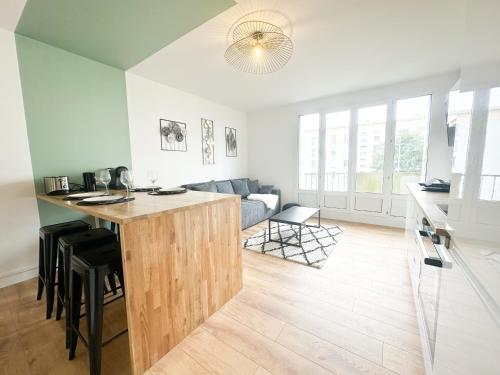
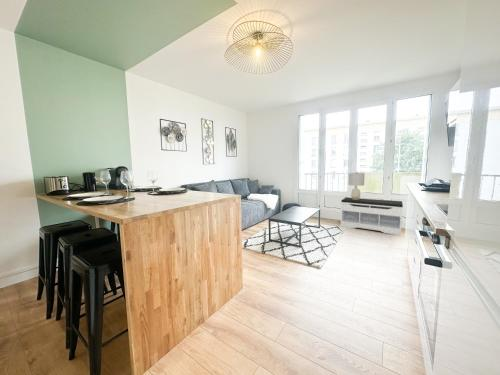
+ lamp (356, 185)
+ bench (370, 214)
